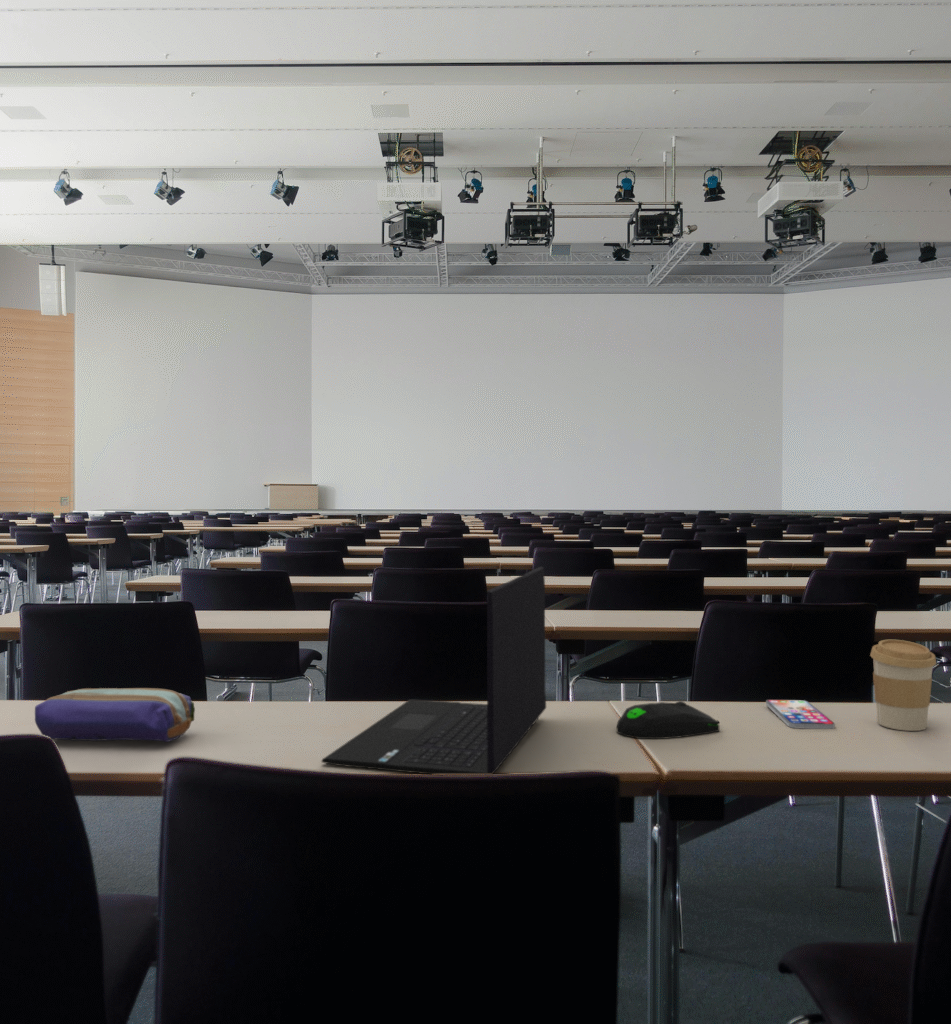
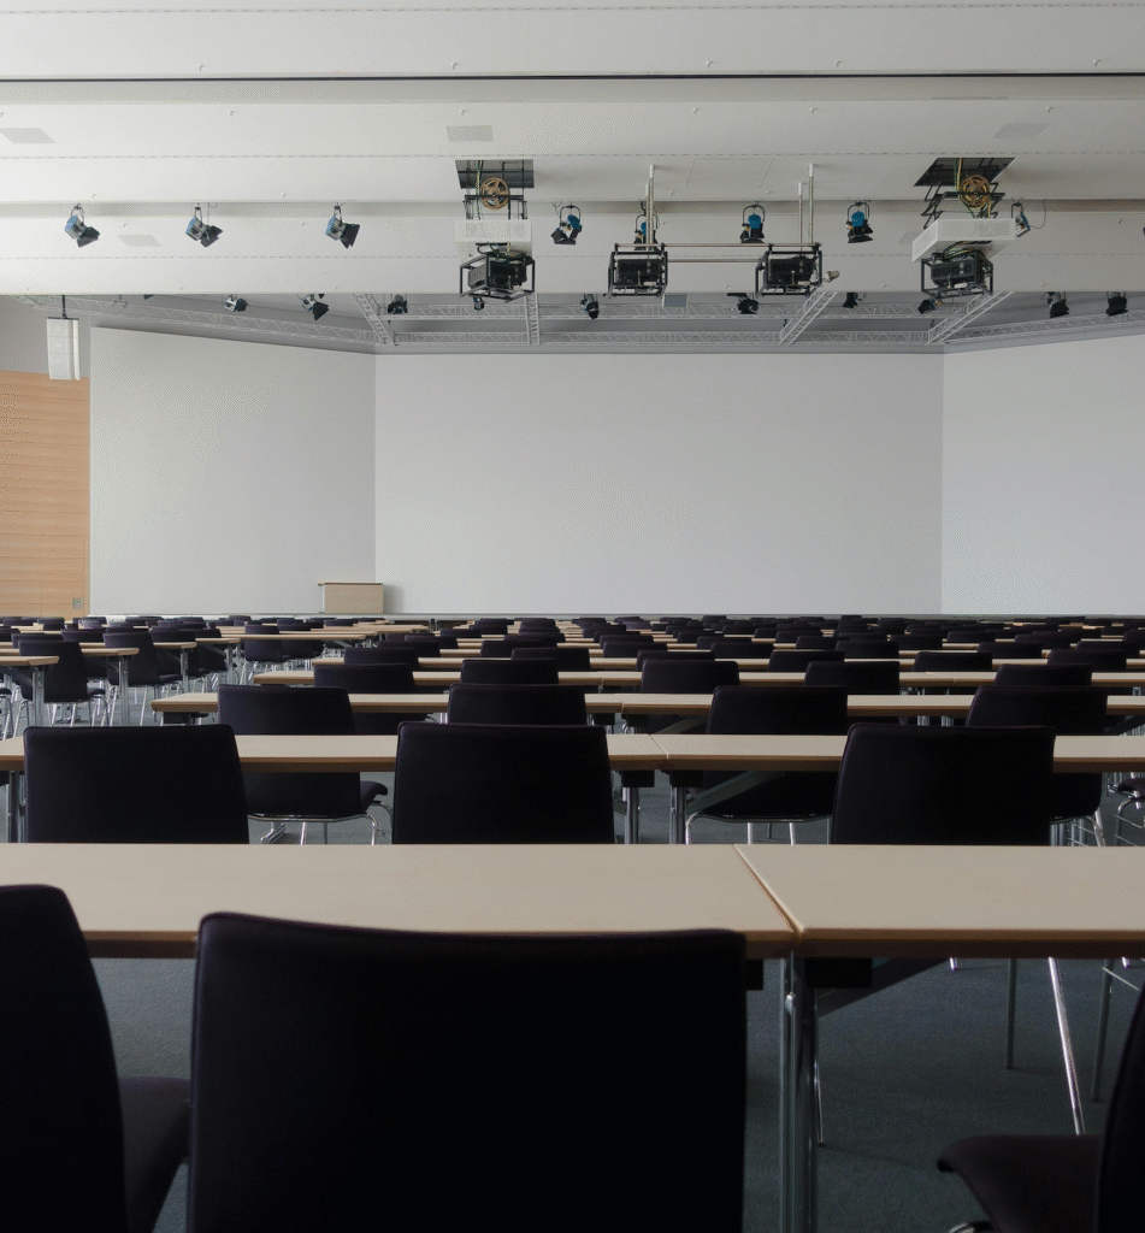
- laptop (487, 657)
- computer mouse (662, 714)
- coffee cup (902, 684)
- smartphone (798, 713)
- pencil case (116, 715)
